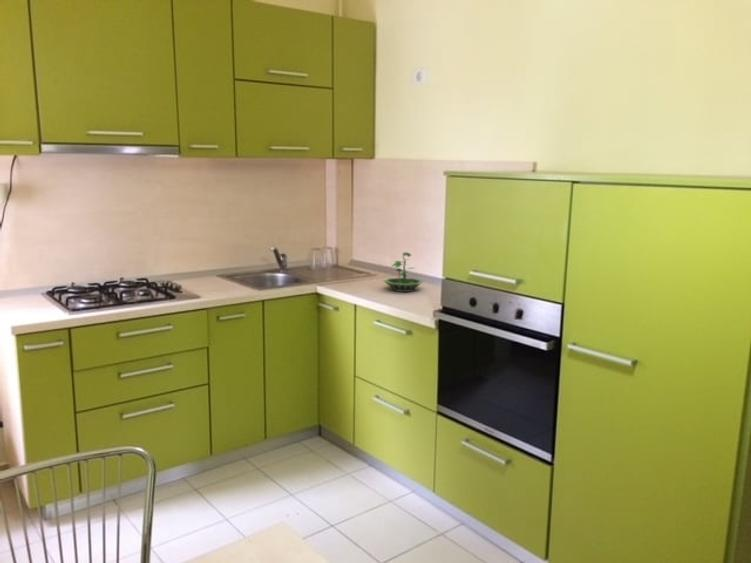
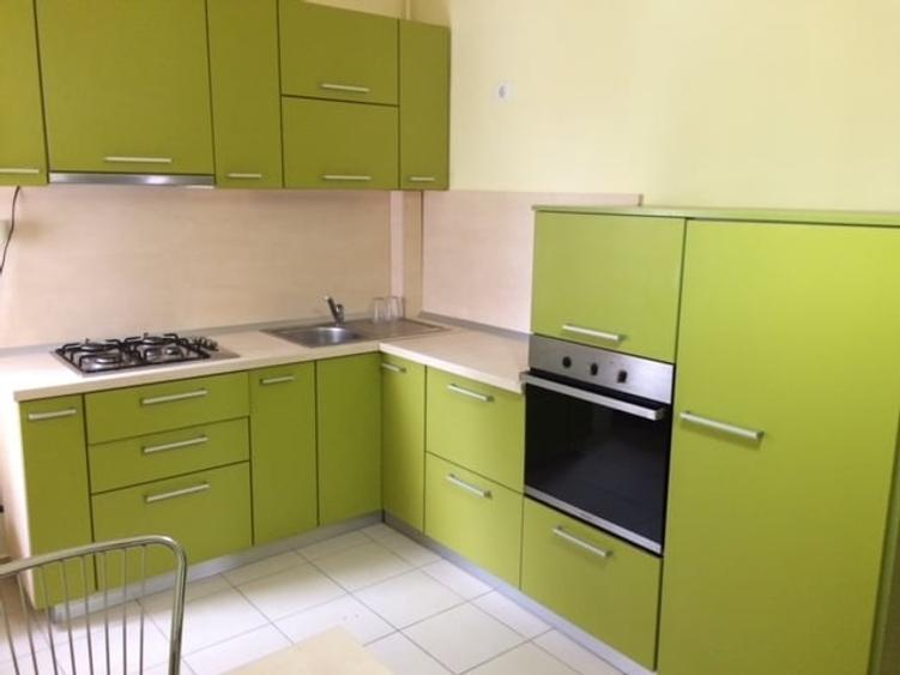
- terrarium (404, 259)
